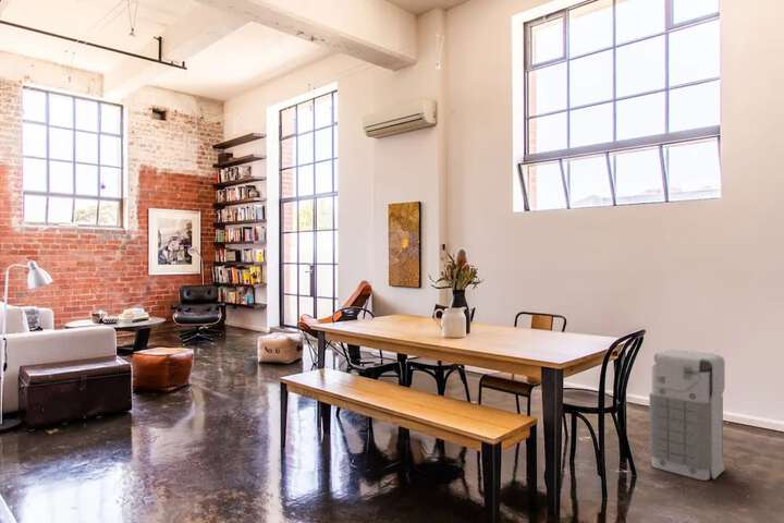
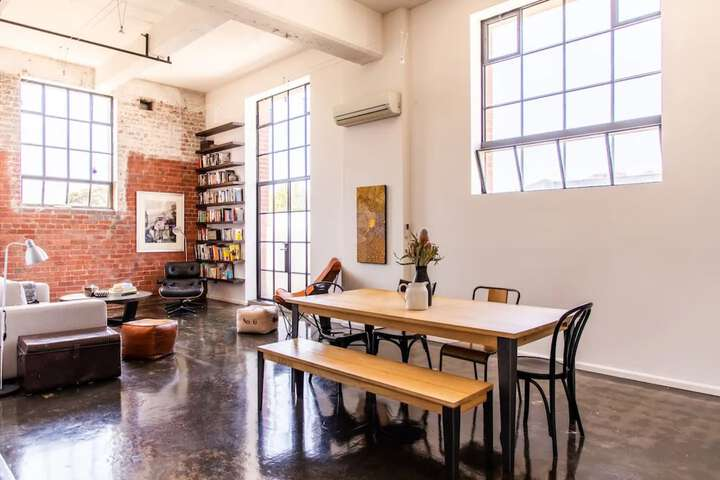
- grenade (687, 410)
